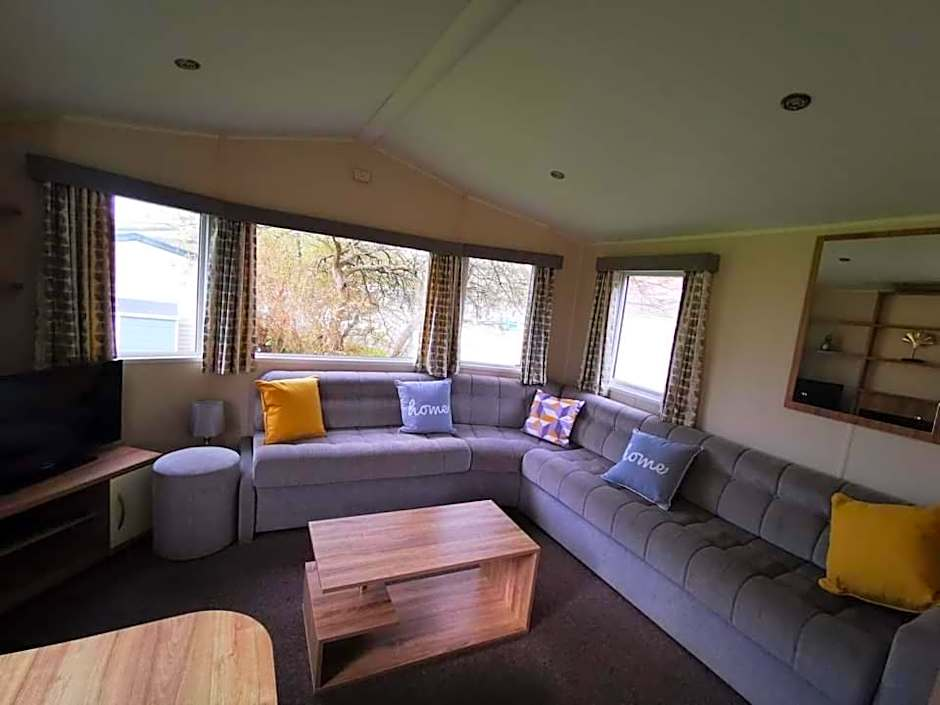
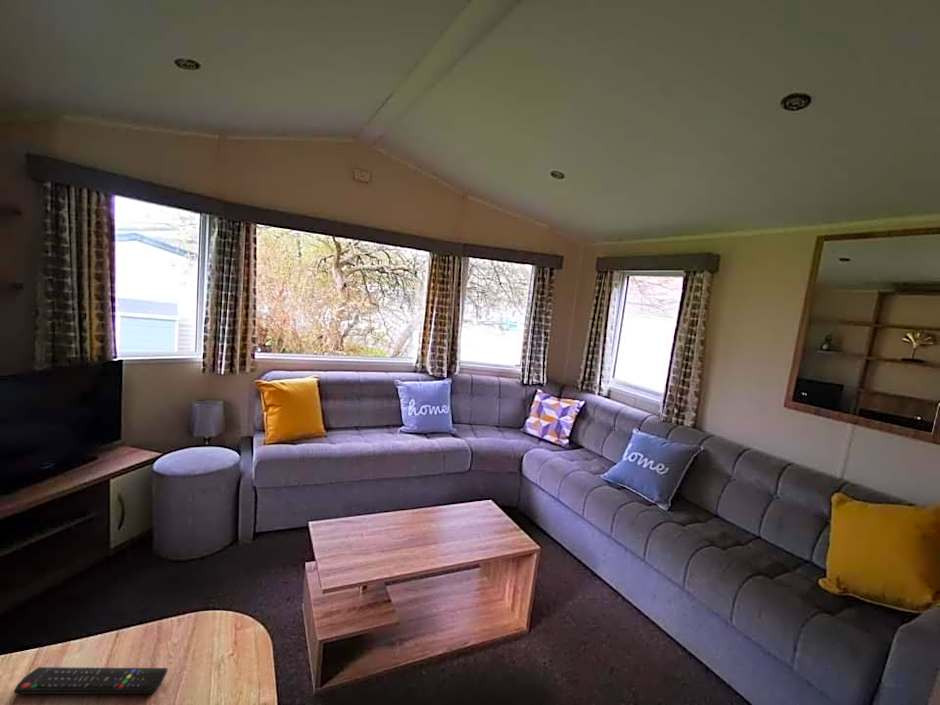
+ remote control (92, 681)
